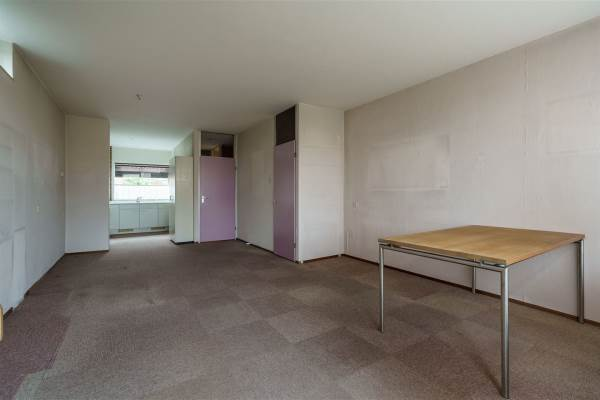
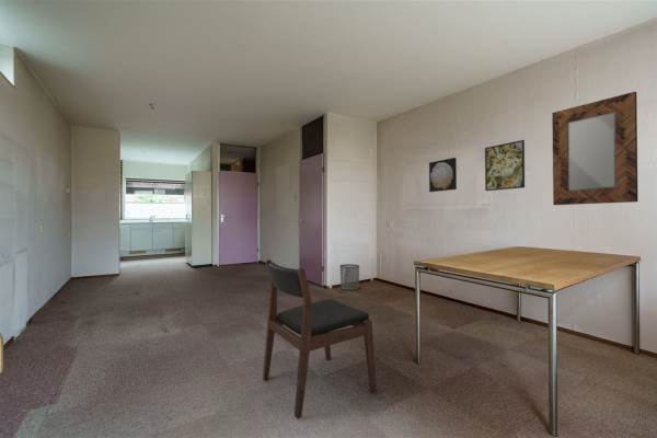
+ dining chair (318, 322)
+ home mirror (591, 153)
+ wall art (442, 175)
+ waste bin (349, 276)
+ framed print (504, 166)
